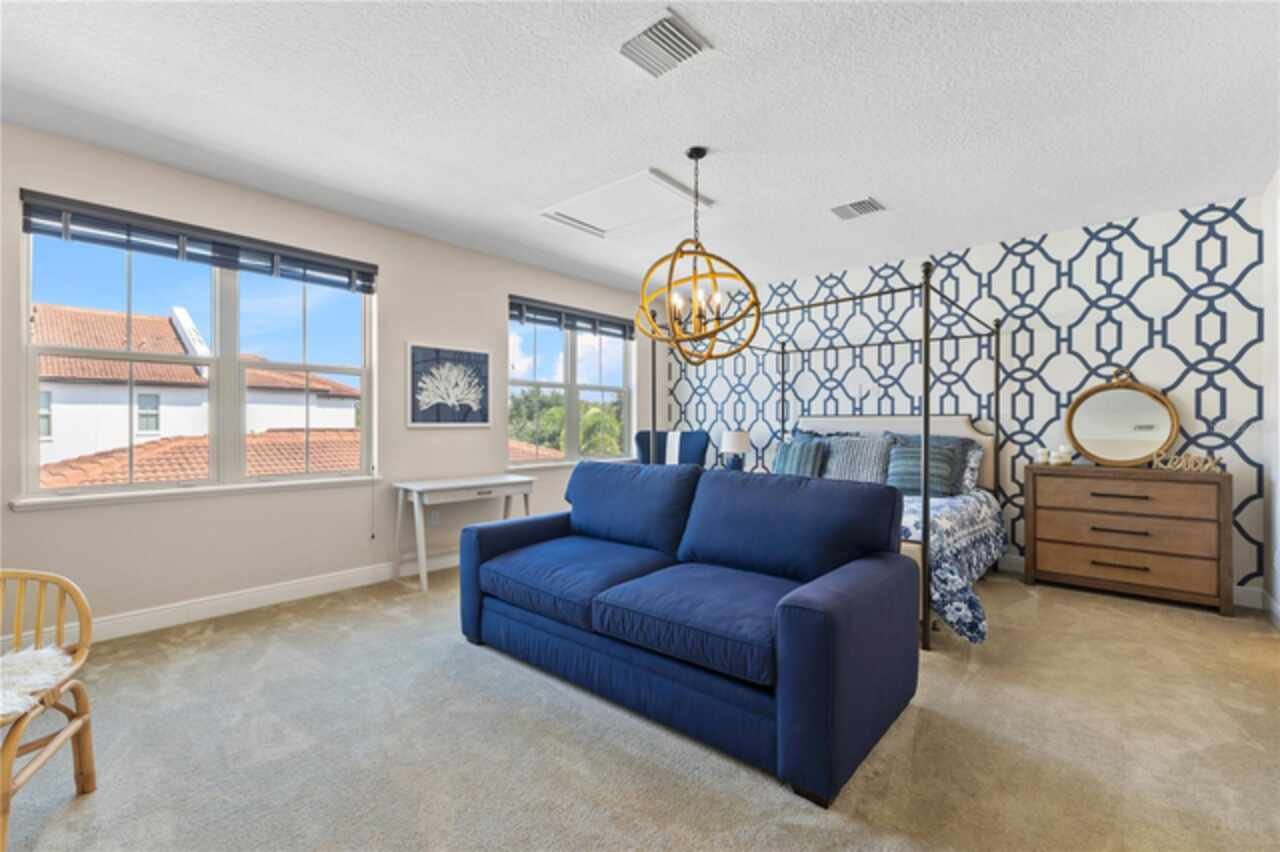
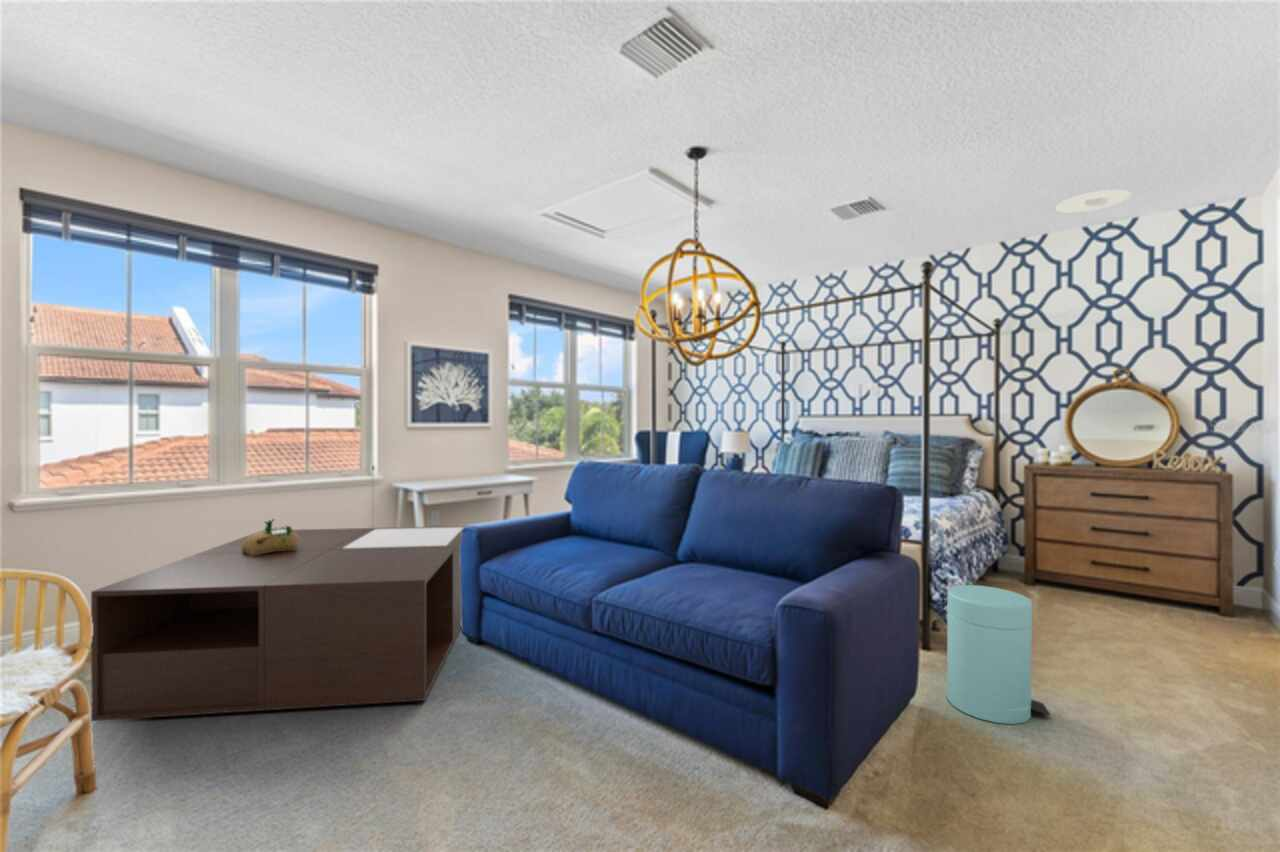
+ coffee table (328, 600)
+ trash can (995, 650)
+ recessed light (1092, 198)
+ succulent planter (271, 534)
